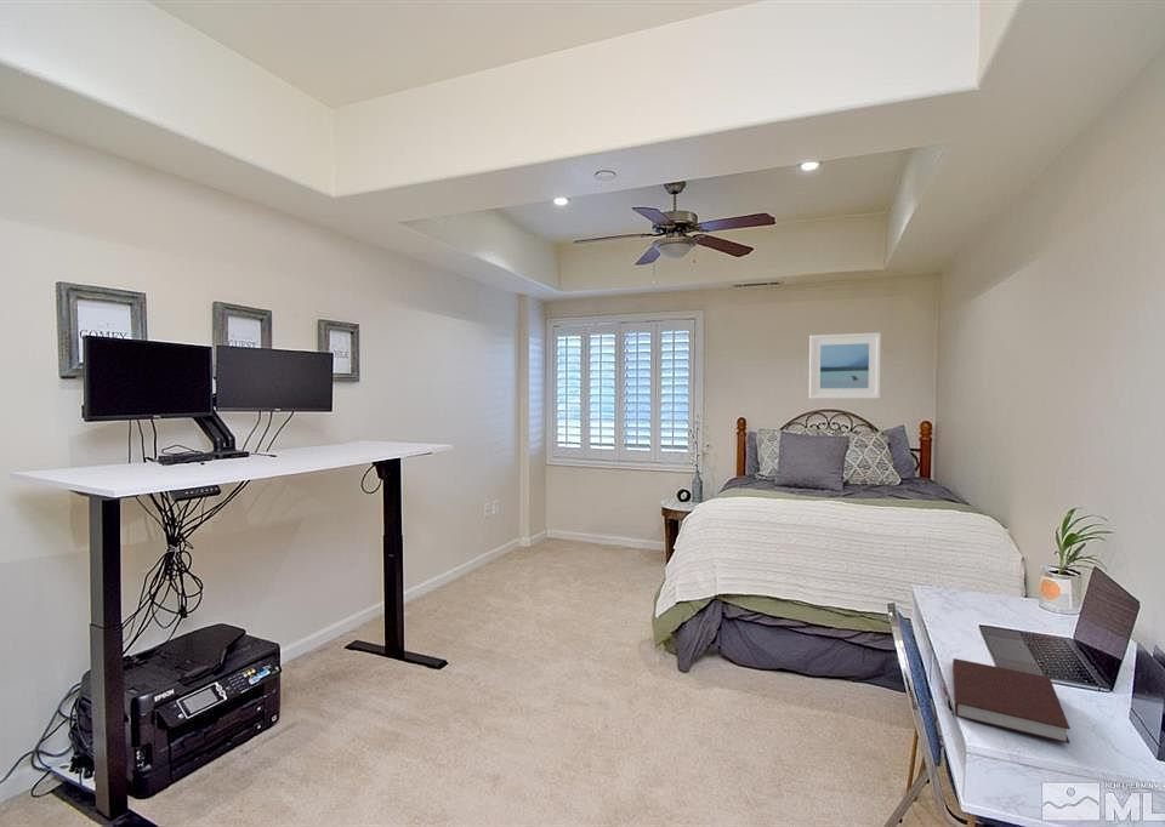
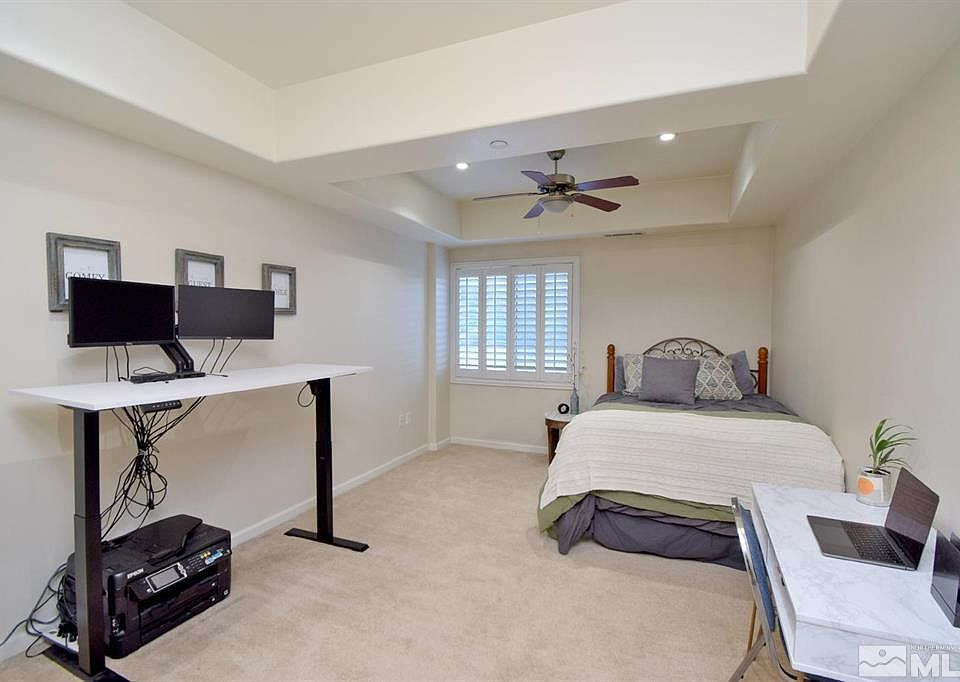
- notebook (1004, 695)
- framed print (843, 366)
